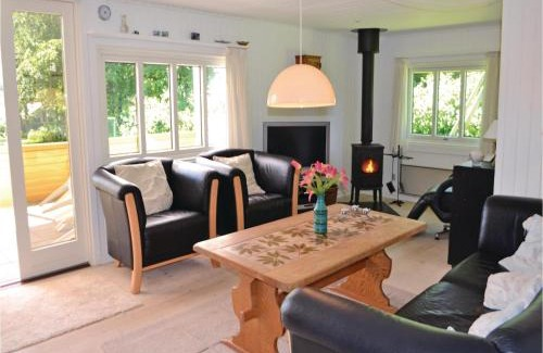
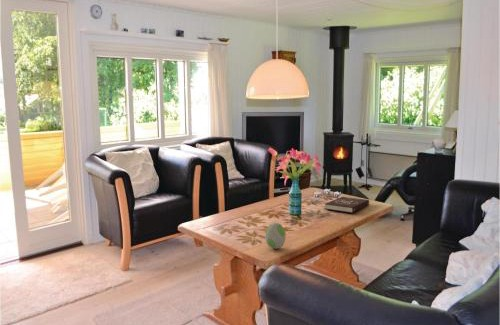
+ book (347, 204)
+ decorative egg (275, 235)
